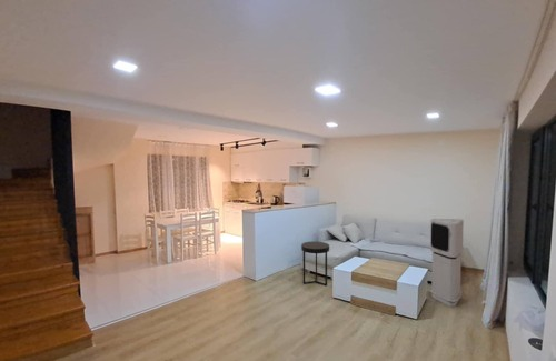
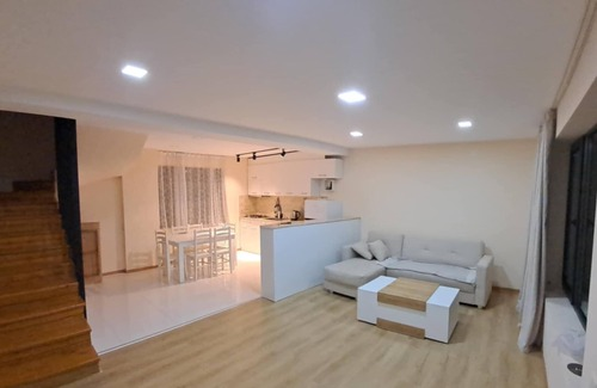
- air purifier (450, 260)
- side table (316, 263)
